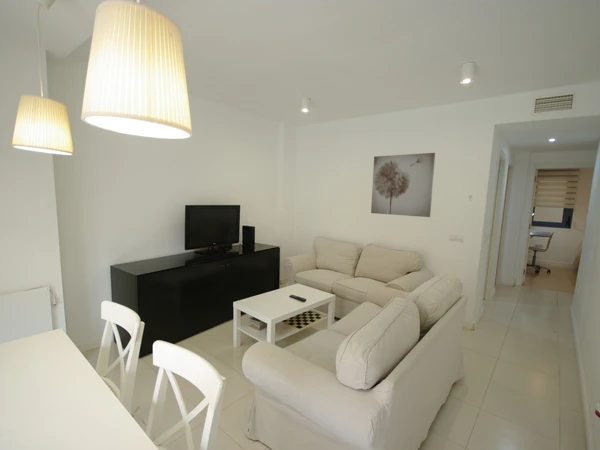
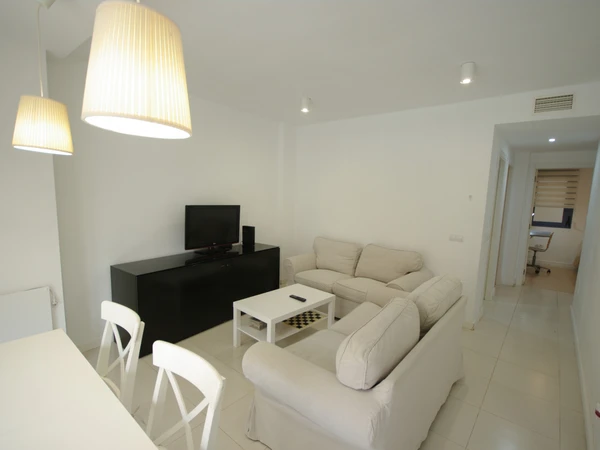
- wall art (400, 185)
